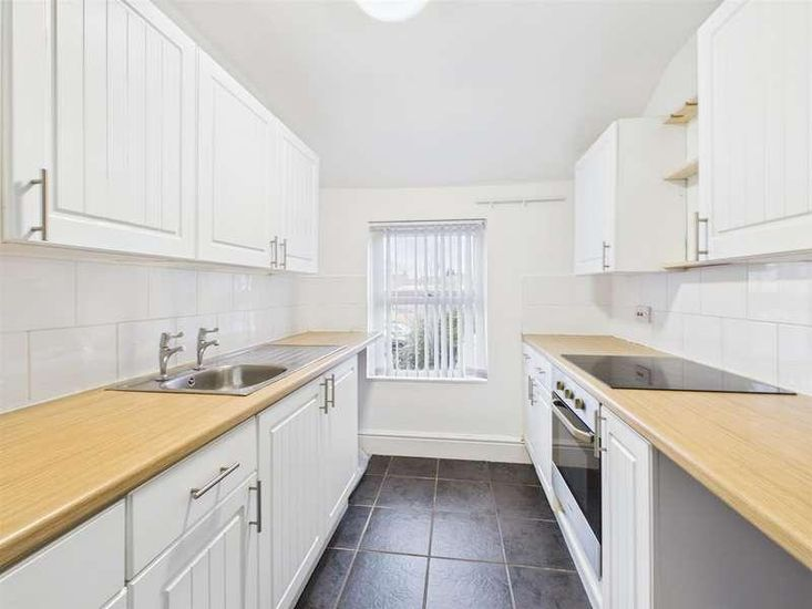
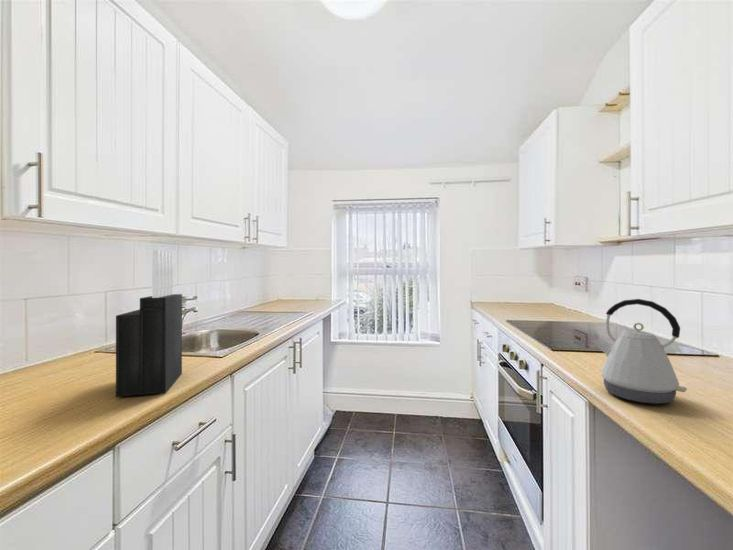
+ kettle (635, 347)
+ knife block (147, 318)
